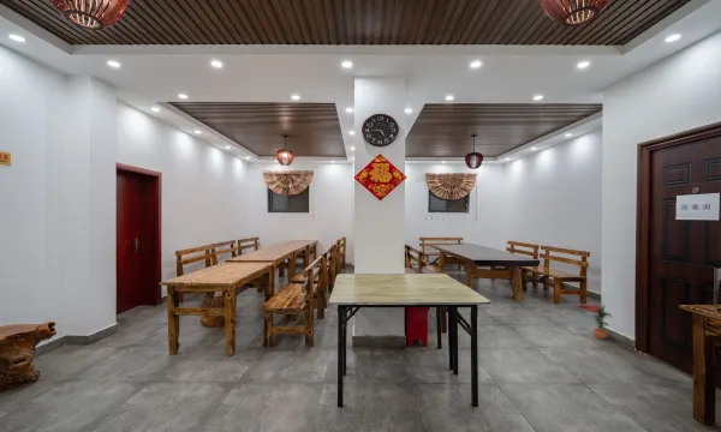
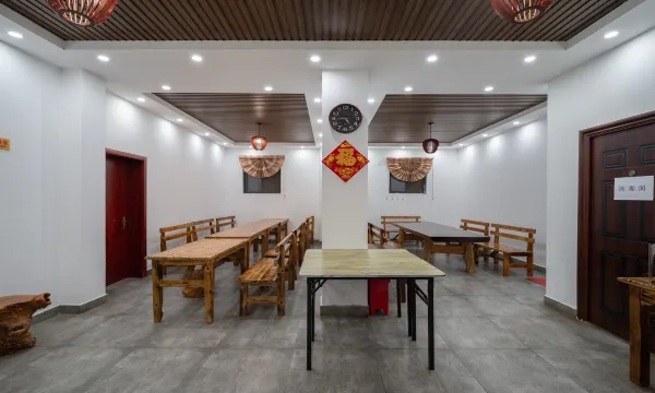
- potted plant (602, 320)
